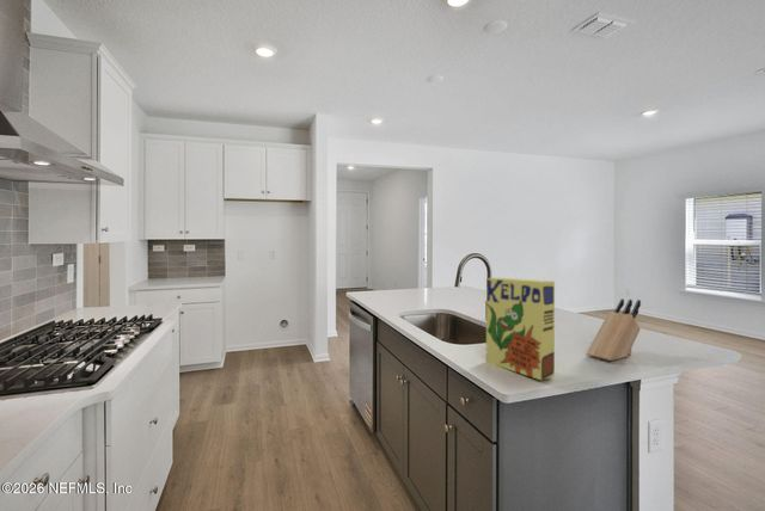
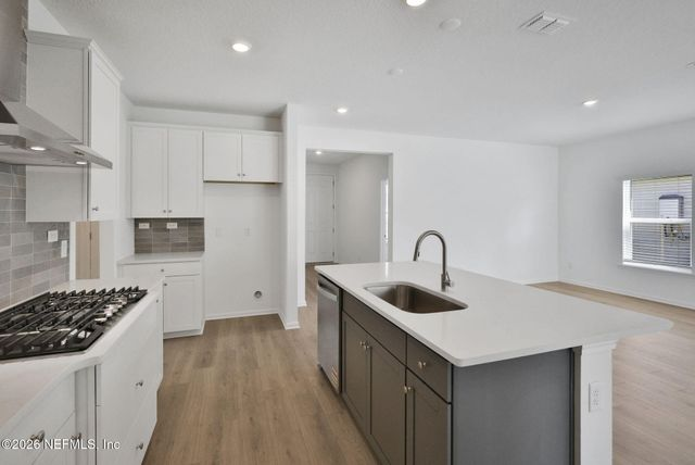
- cereal box (518, 324)
- knife block (616, 327)
